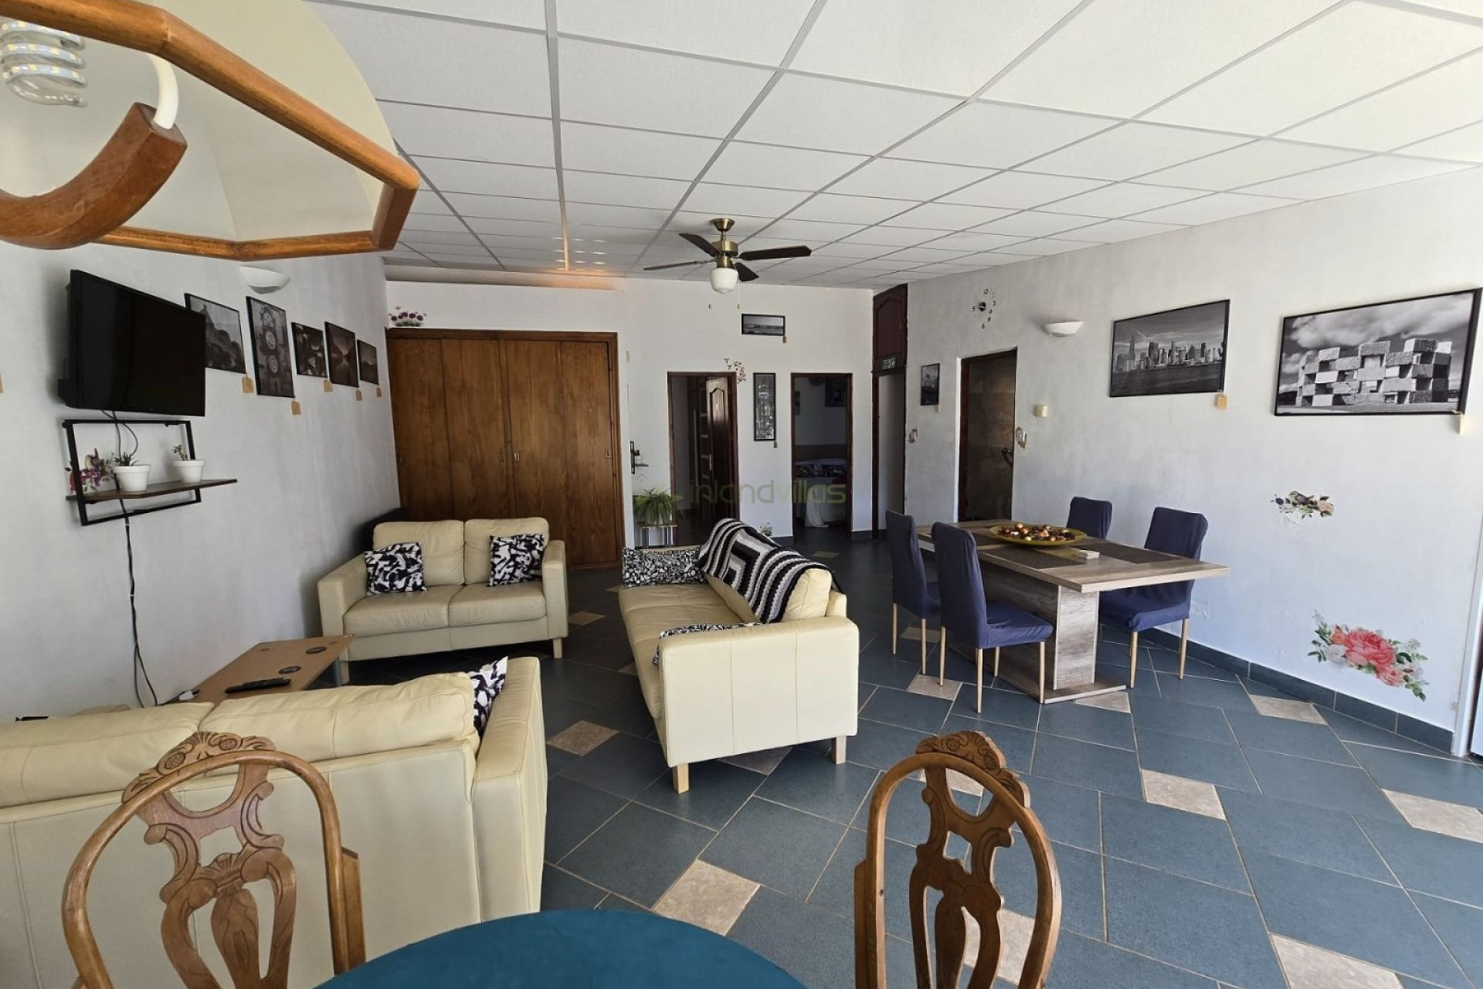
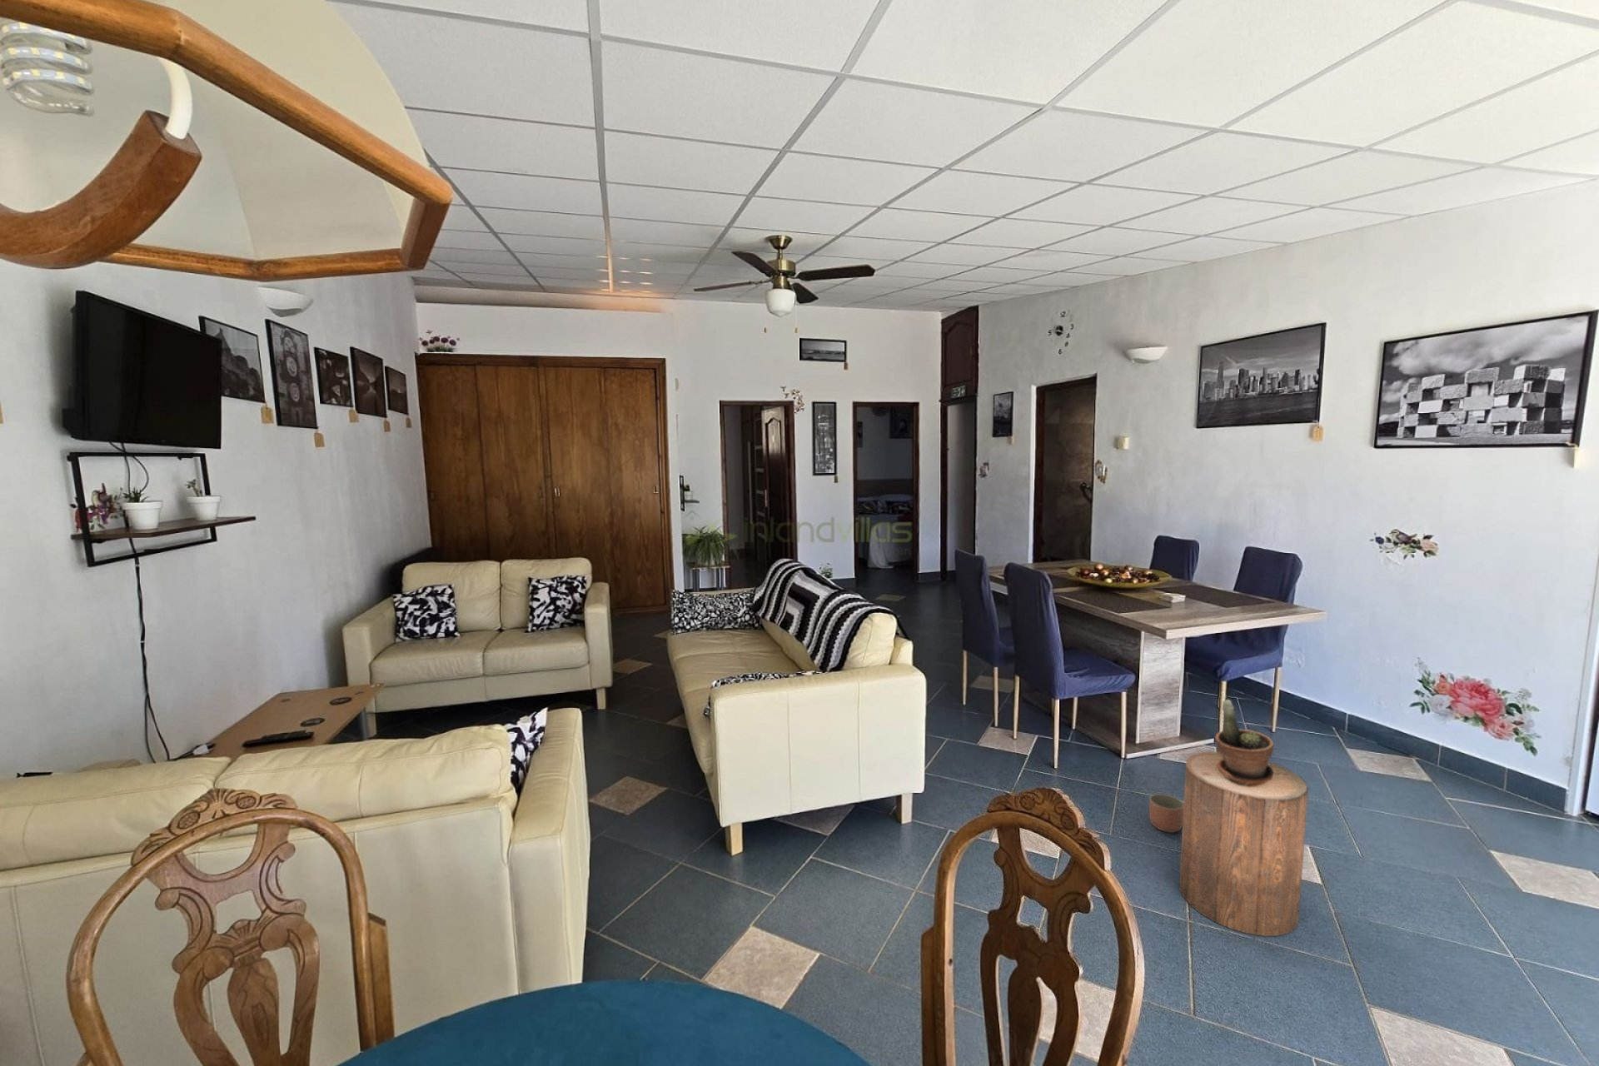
+ potted plant (1244, 741)
+ planter (1166, 814)
+ stool (1240, 838)
